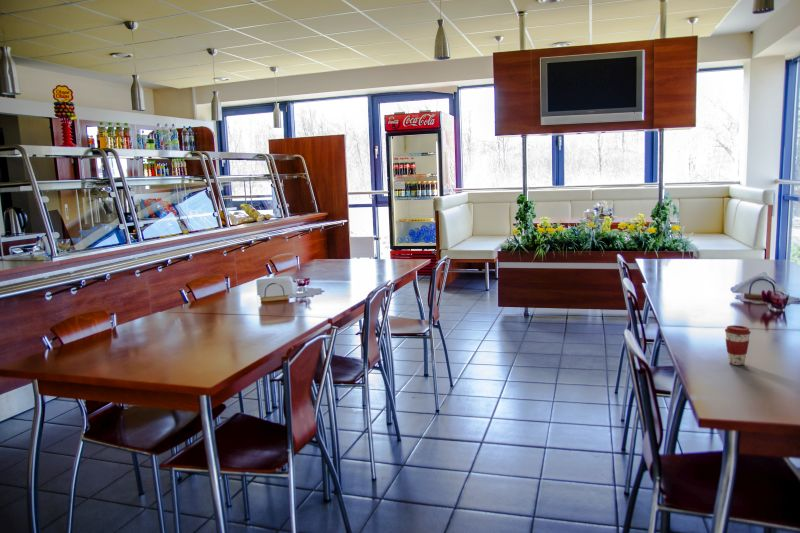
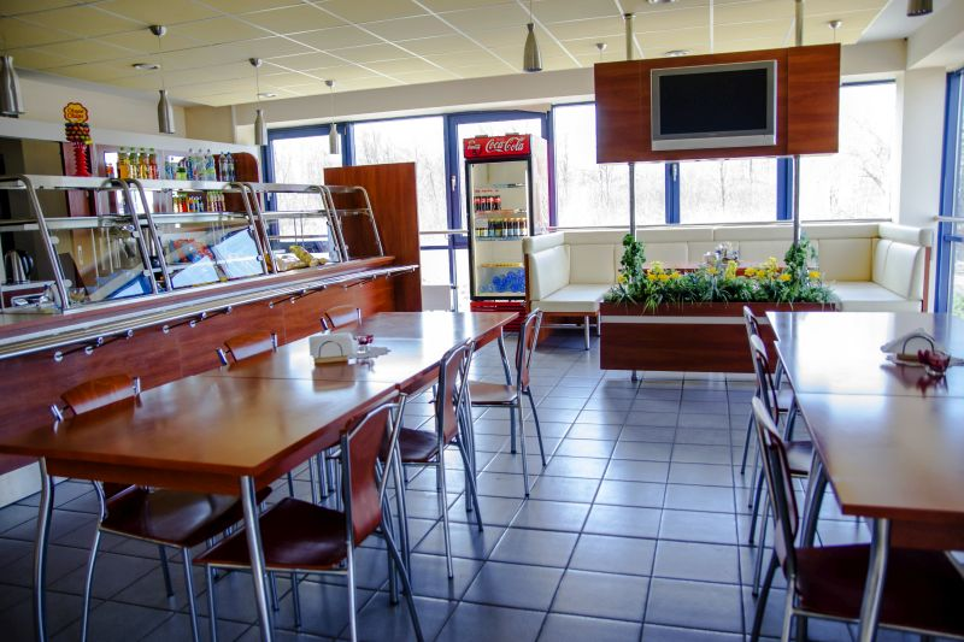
- coffee cup (737, 345)
